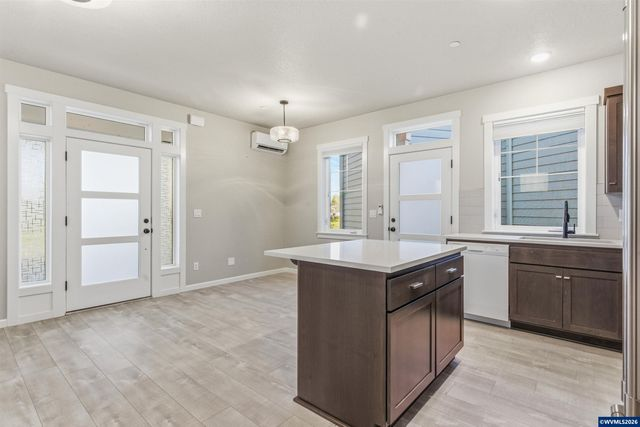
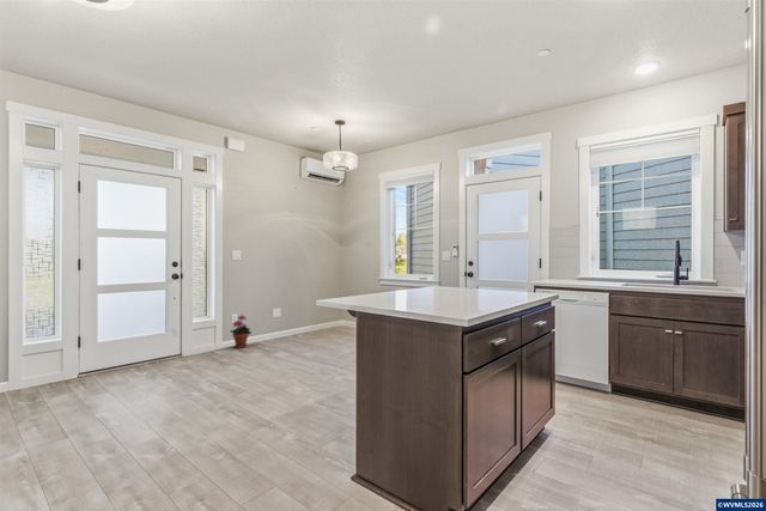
+ potted plant (239, 330)
